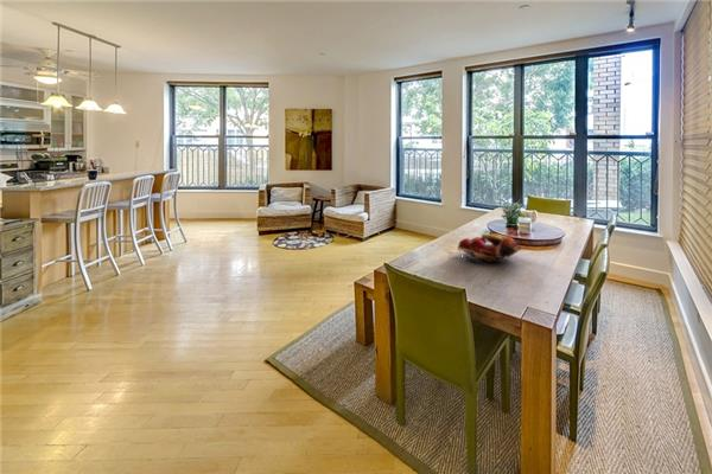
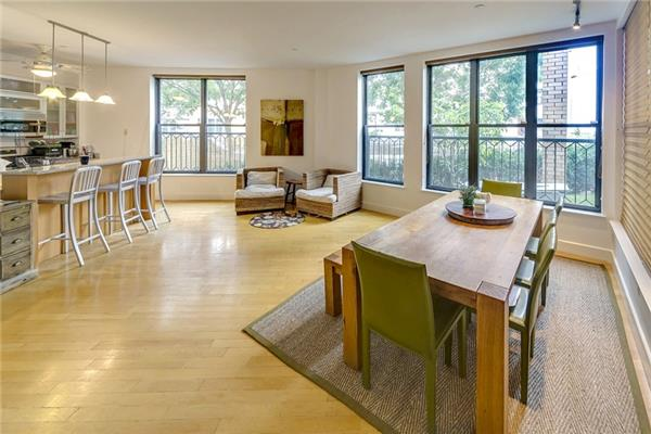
- fruit basket (488, 246)
